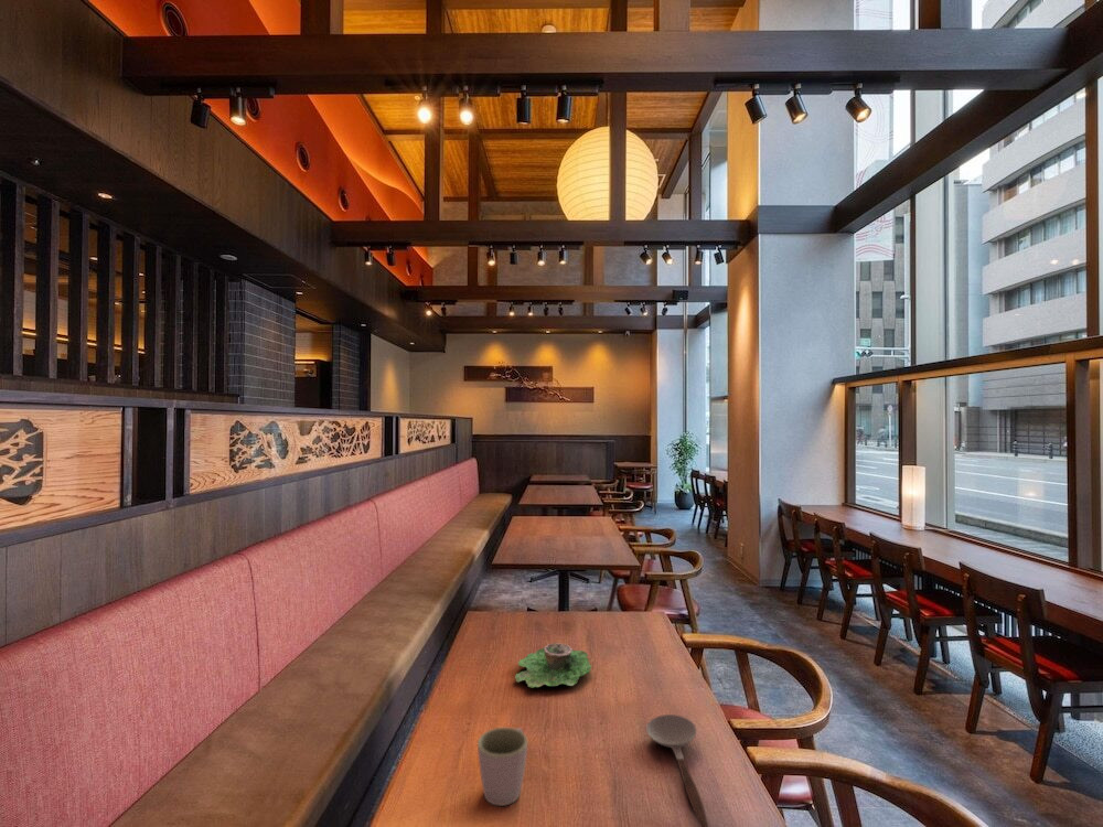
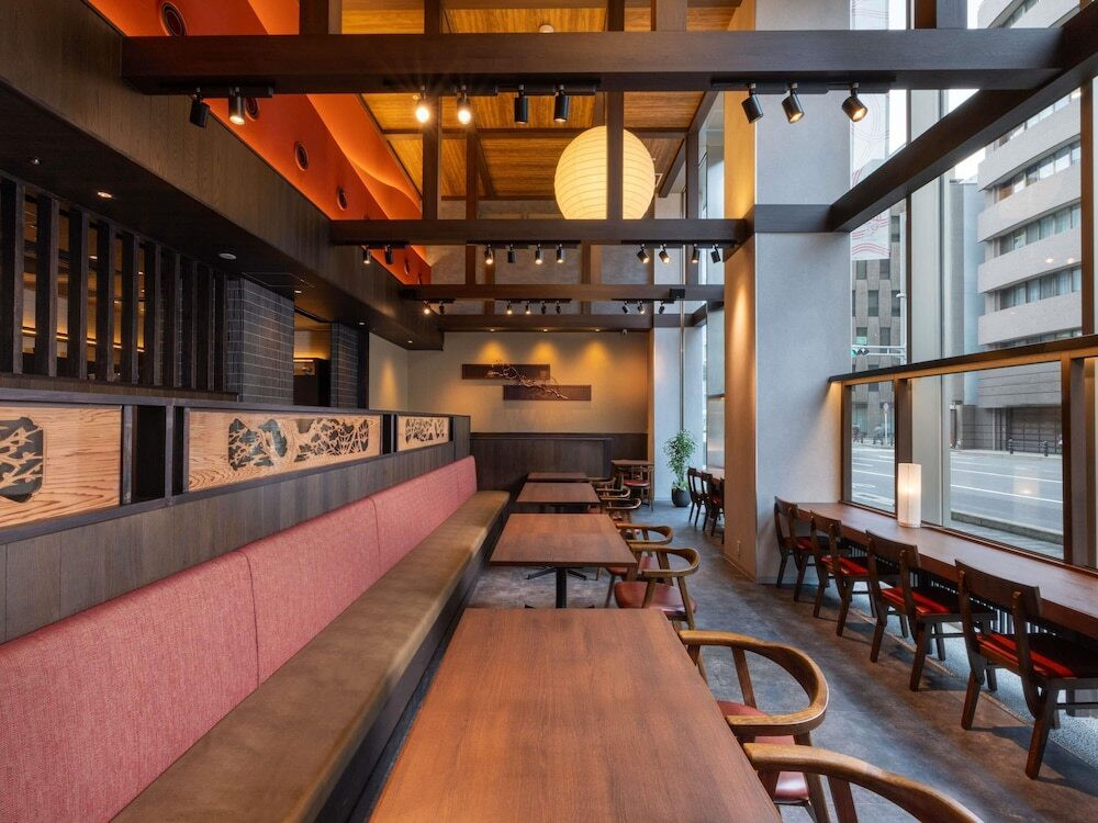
- spoon (683, 765)
- mug (506, 761)
- succulent planter (554, 658)
